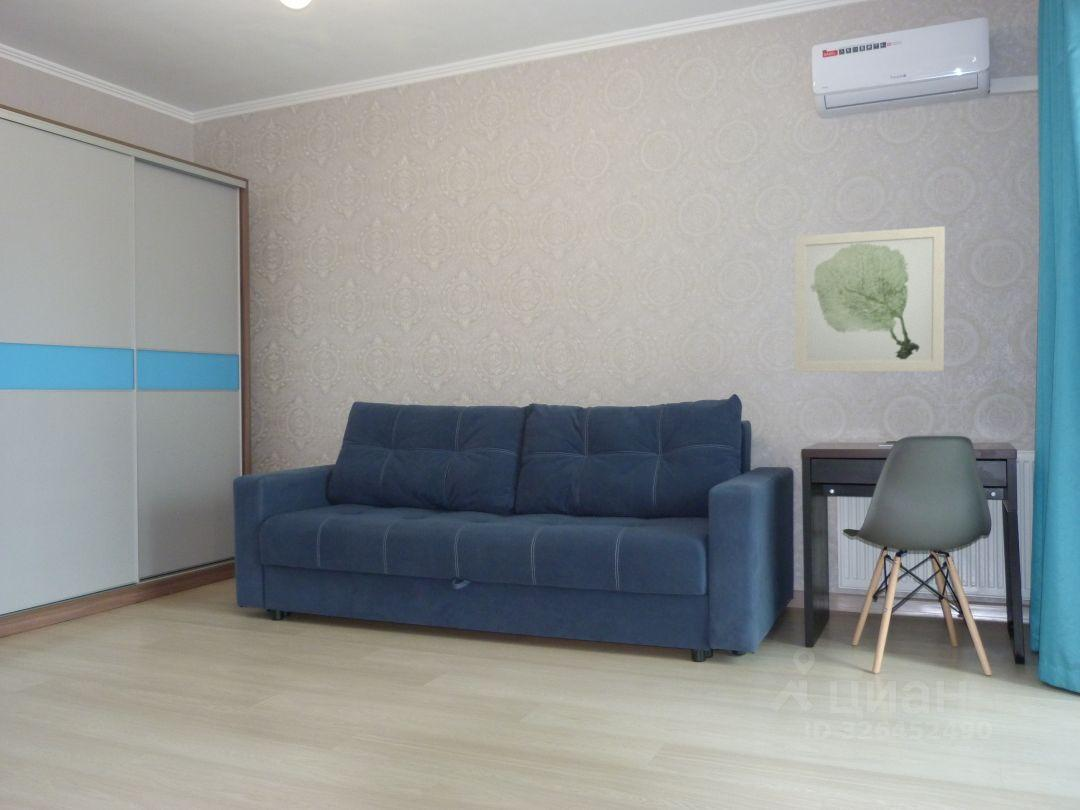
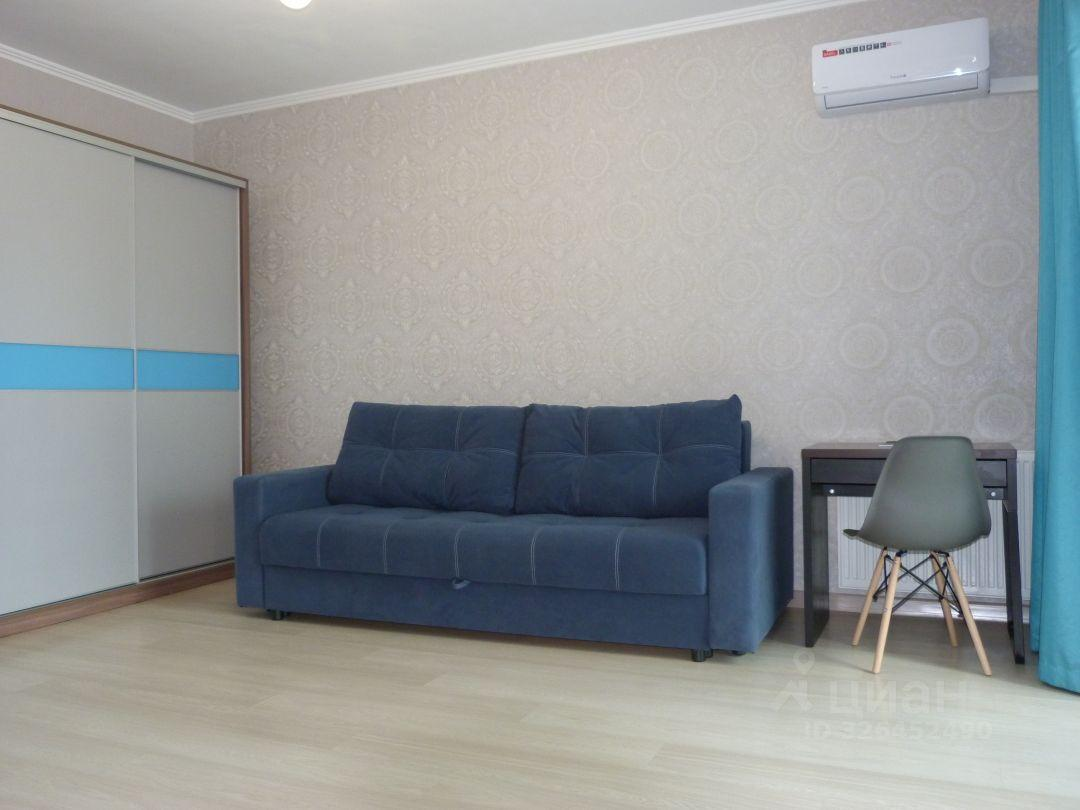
- wall art (867, 301)
